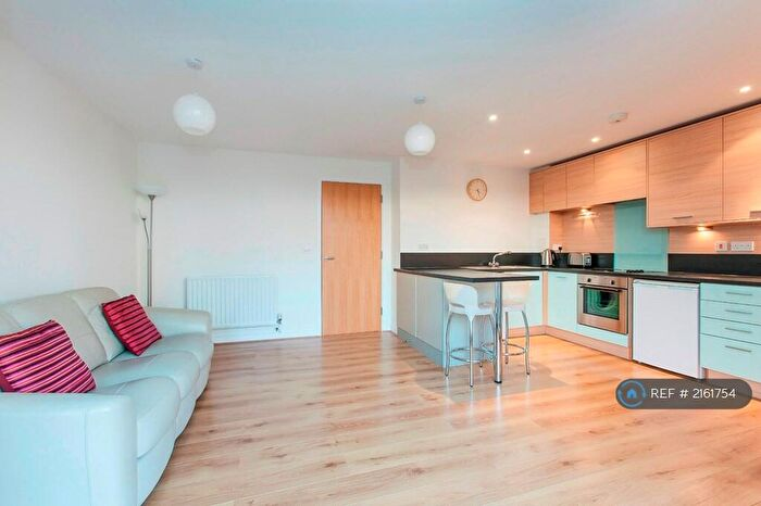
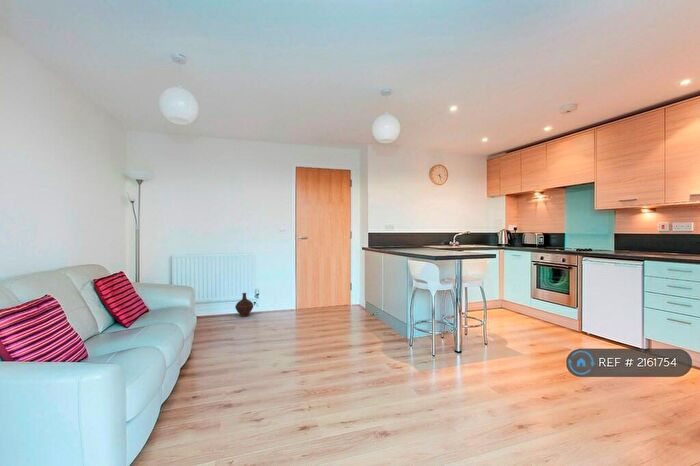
+ ceramic jug (244, 304)
